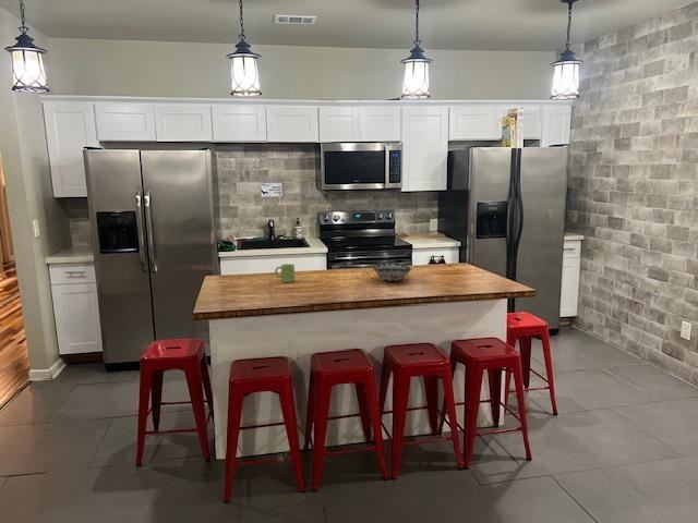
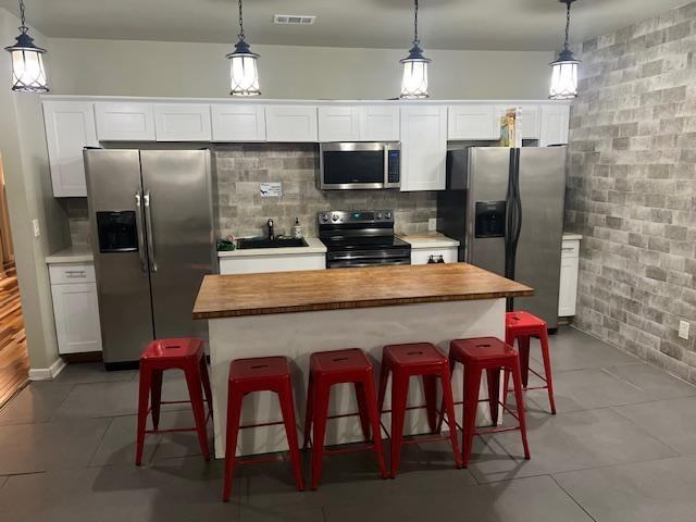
- decorative bowl (392, 271)
- mug (285, 272)
